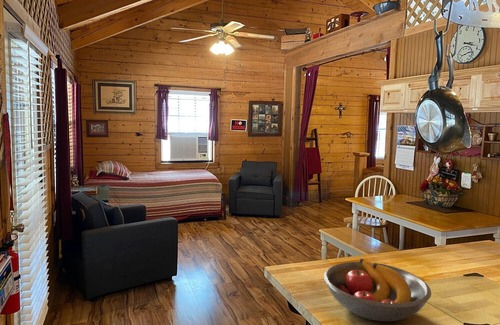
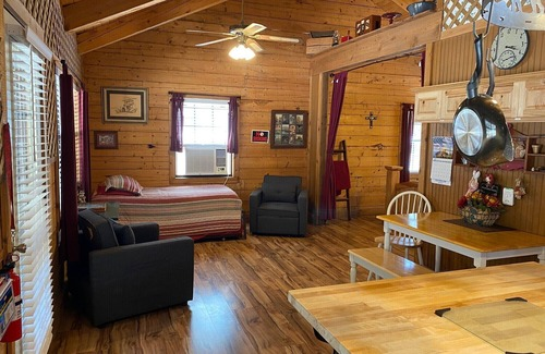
- fruit bowl (374, 290)
